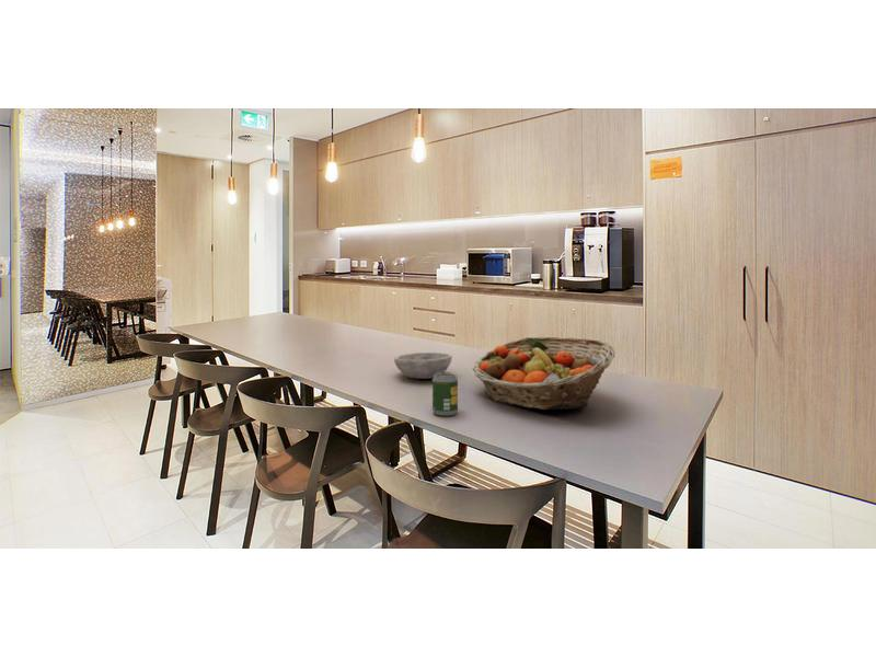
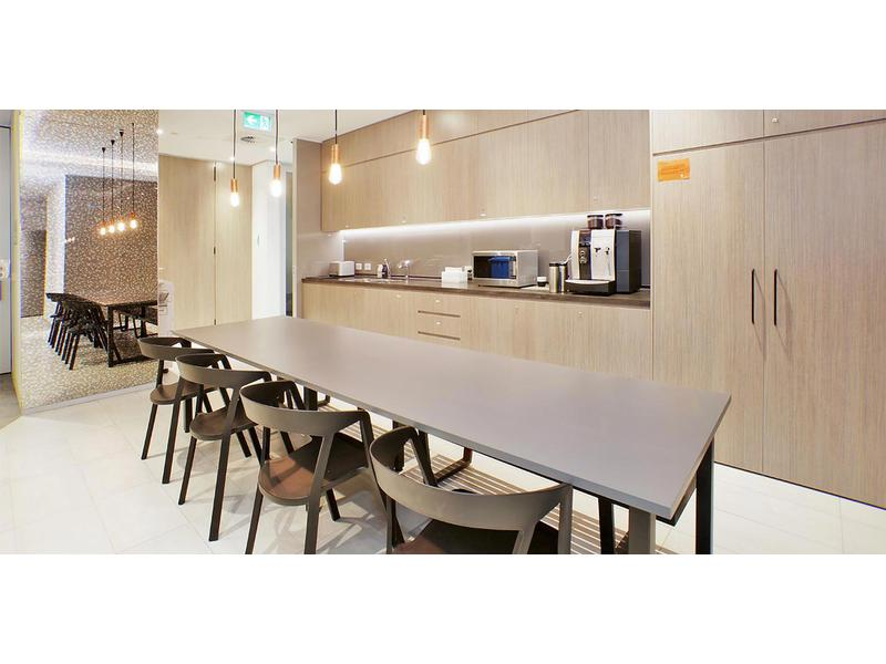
- soda can (445, 393)
- bowl (423, 366)
- fruit basket (540, 369)
